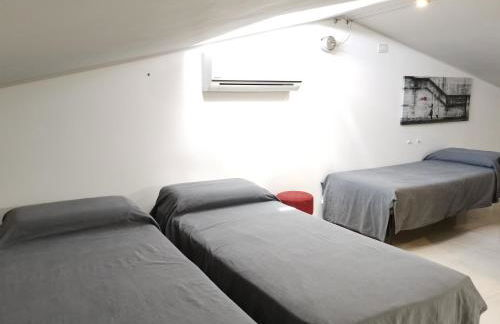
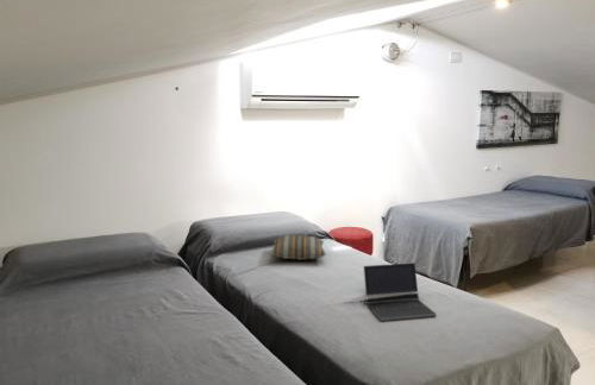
+ pillow (298, 246)
+ laptop computer (397, 290)
